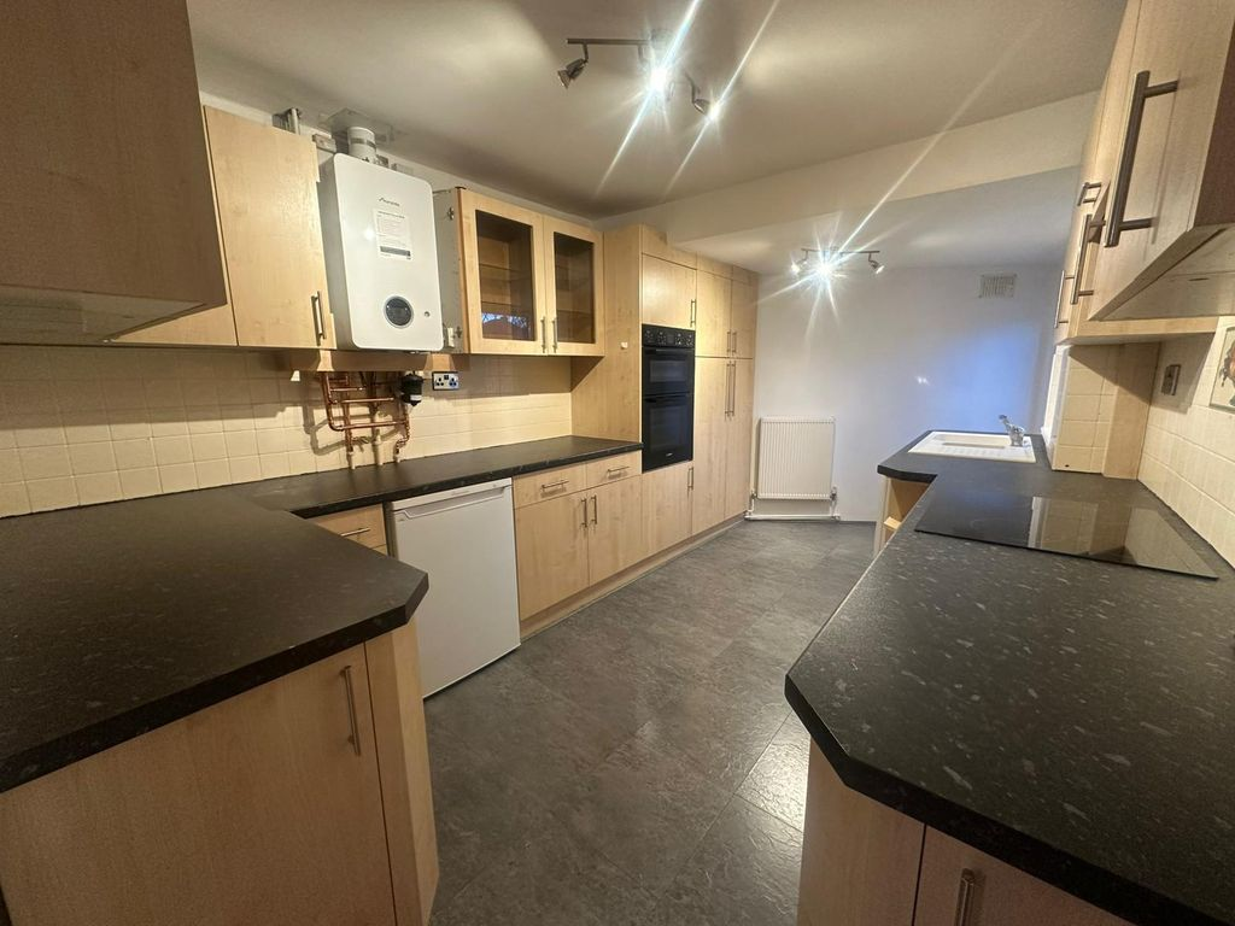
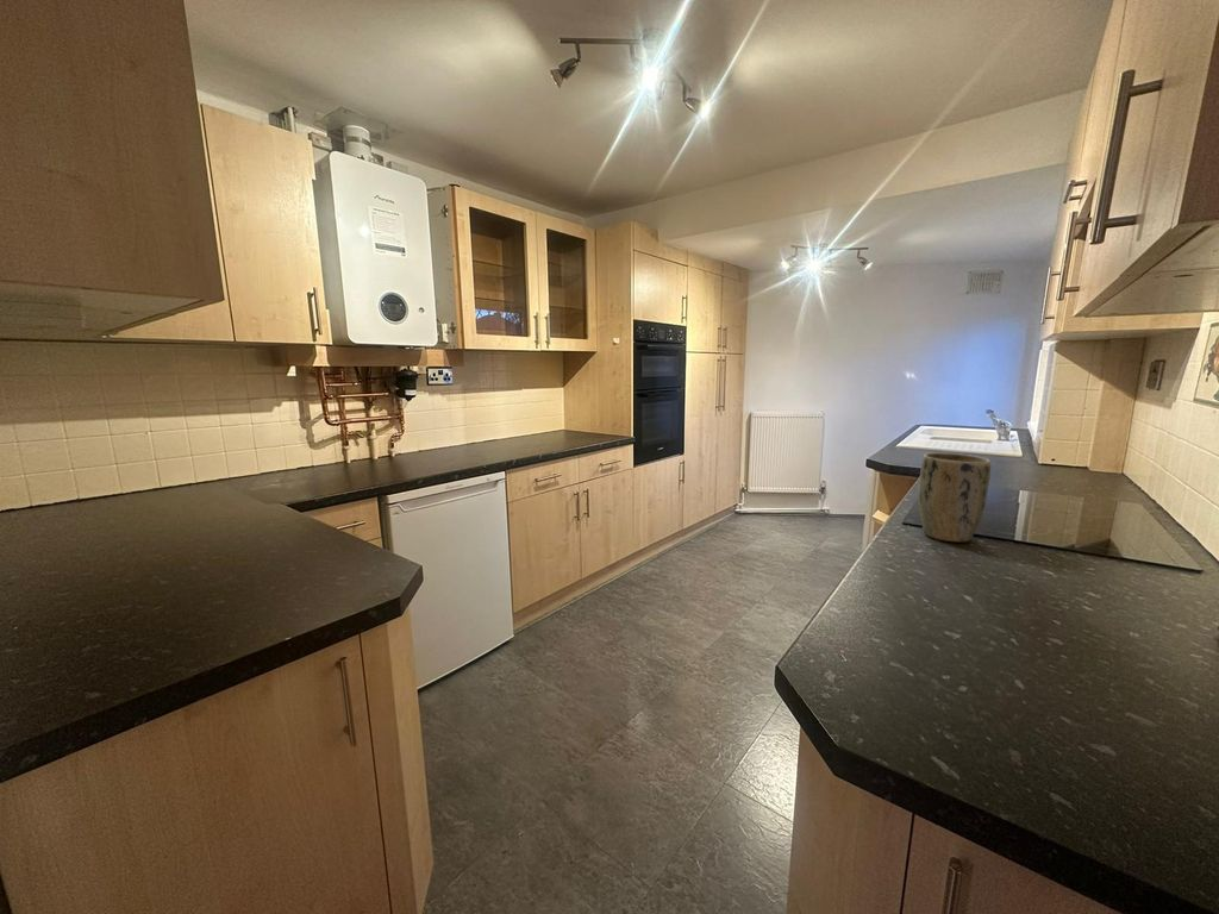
+ plant pot (950, 496)
